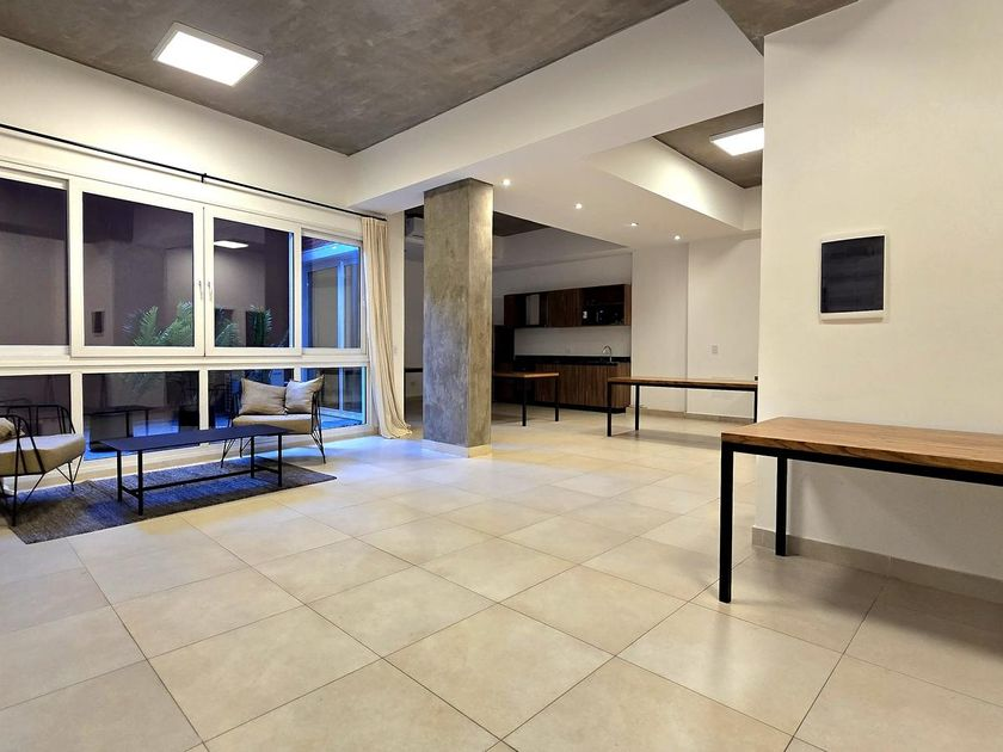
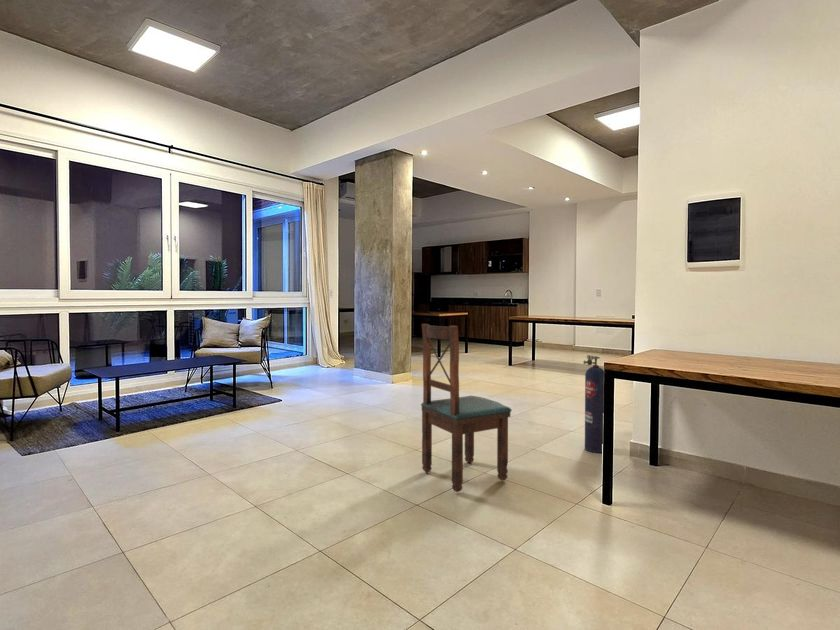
+ dining chair (463, 400)
+ gas cylinder (593, 402)
